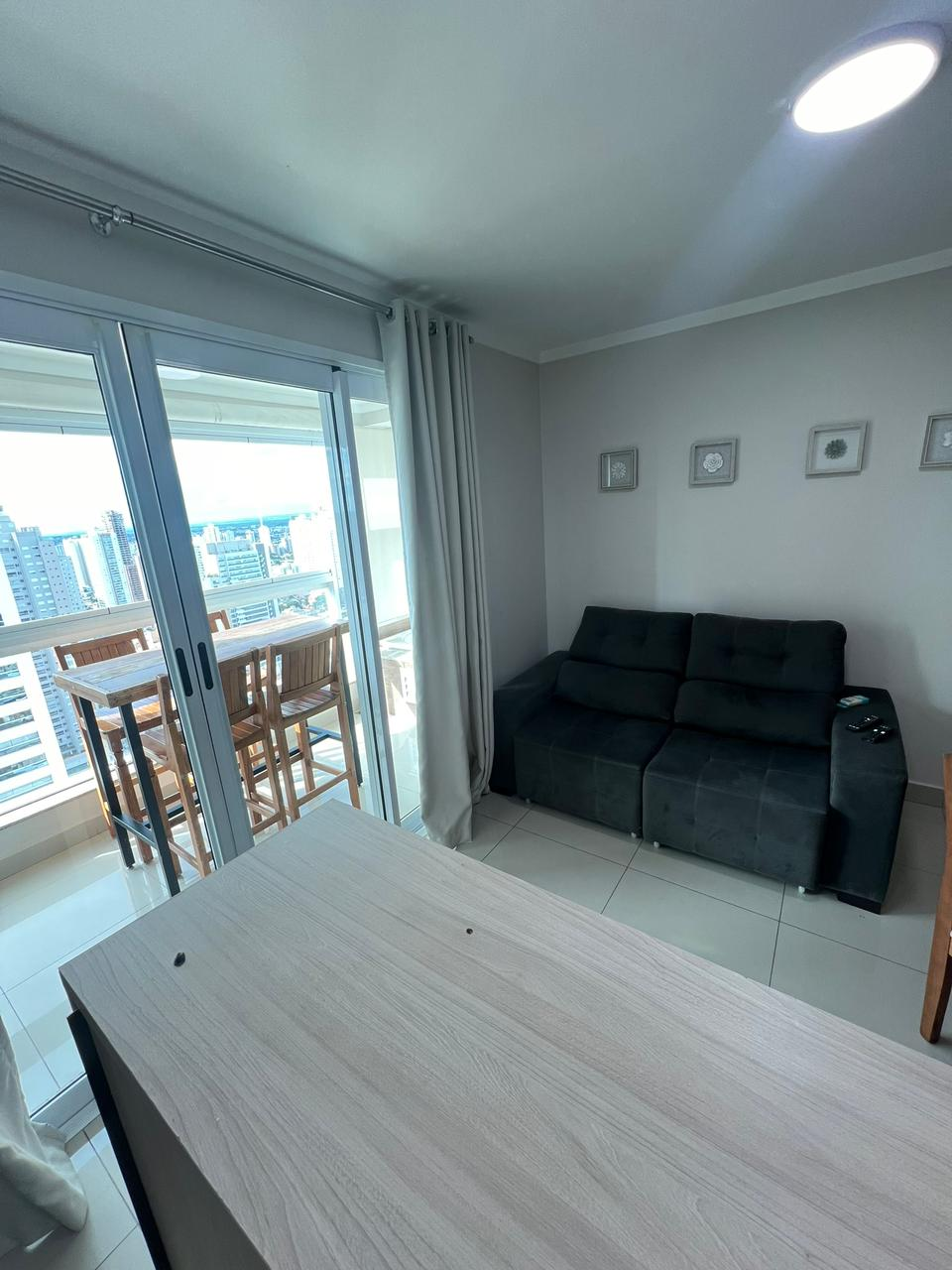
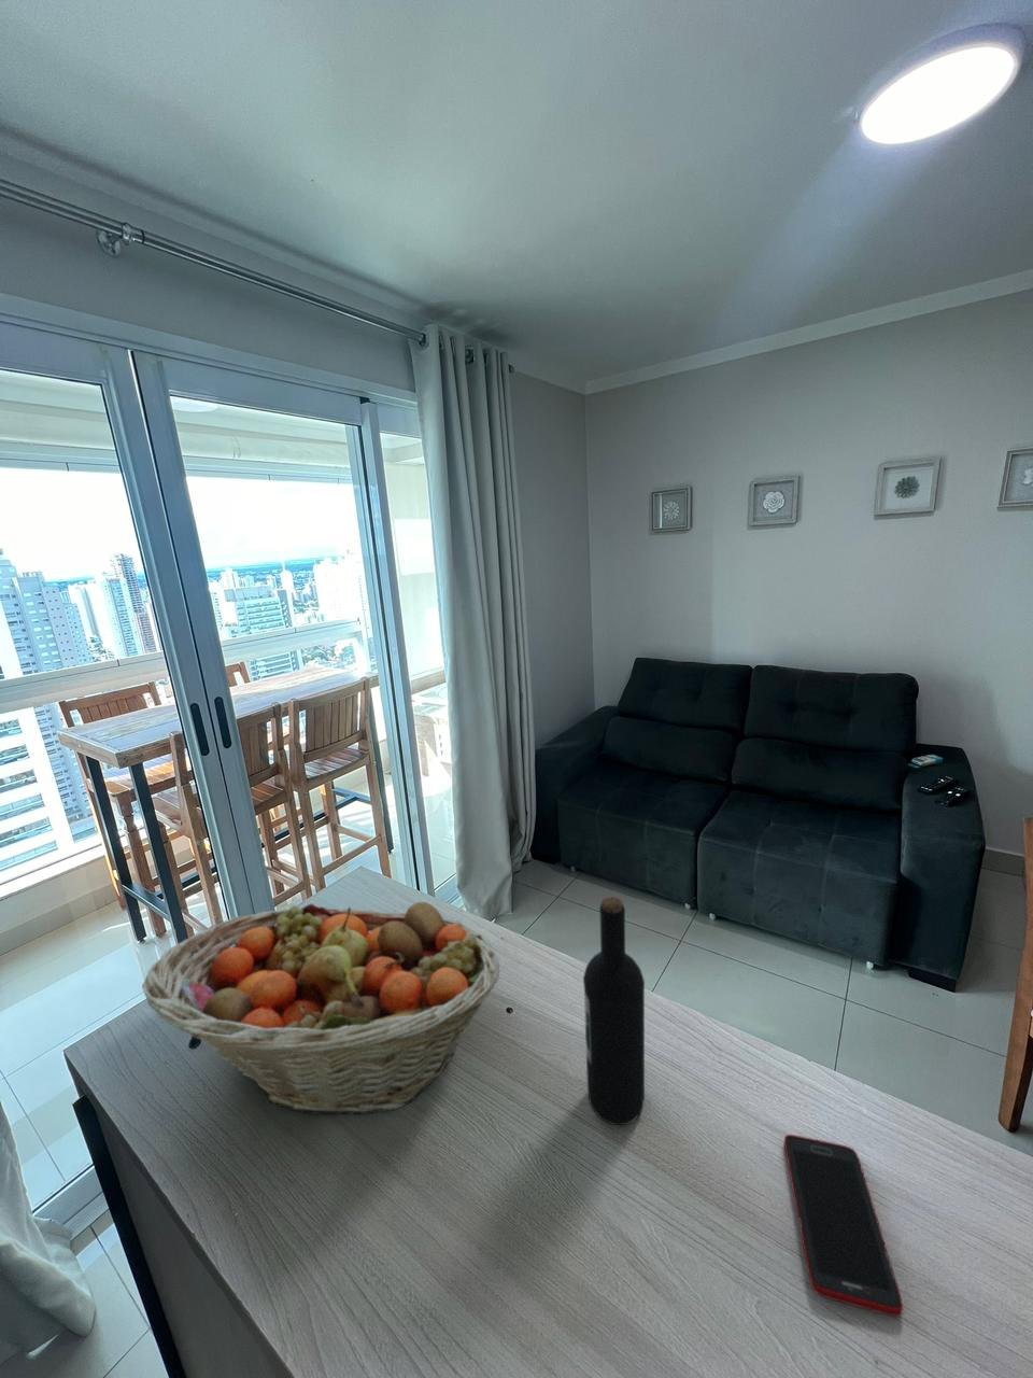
+ cell phone (836, 1213)
+ wine bottle (613, 1007)
+ fruit basket (334, 981)
